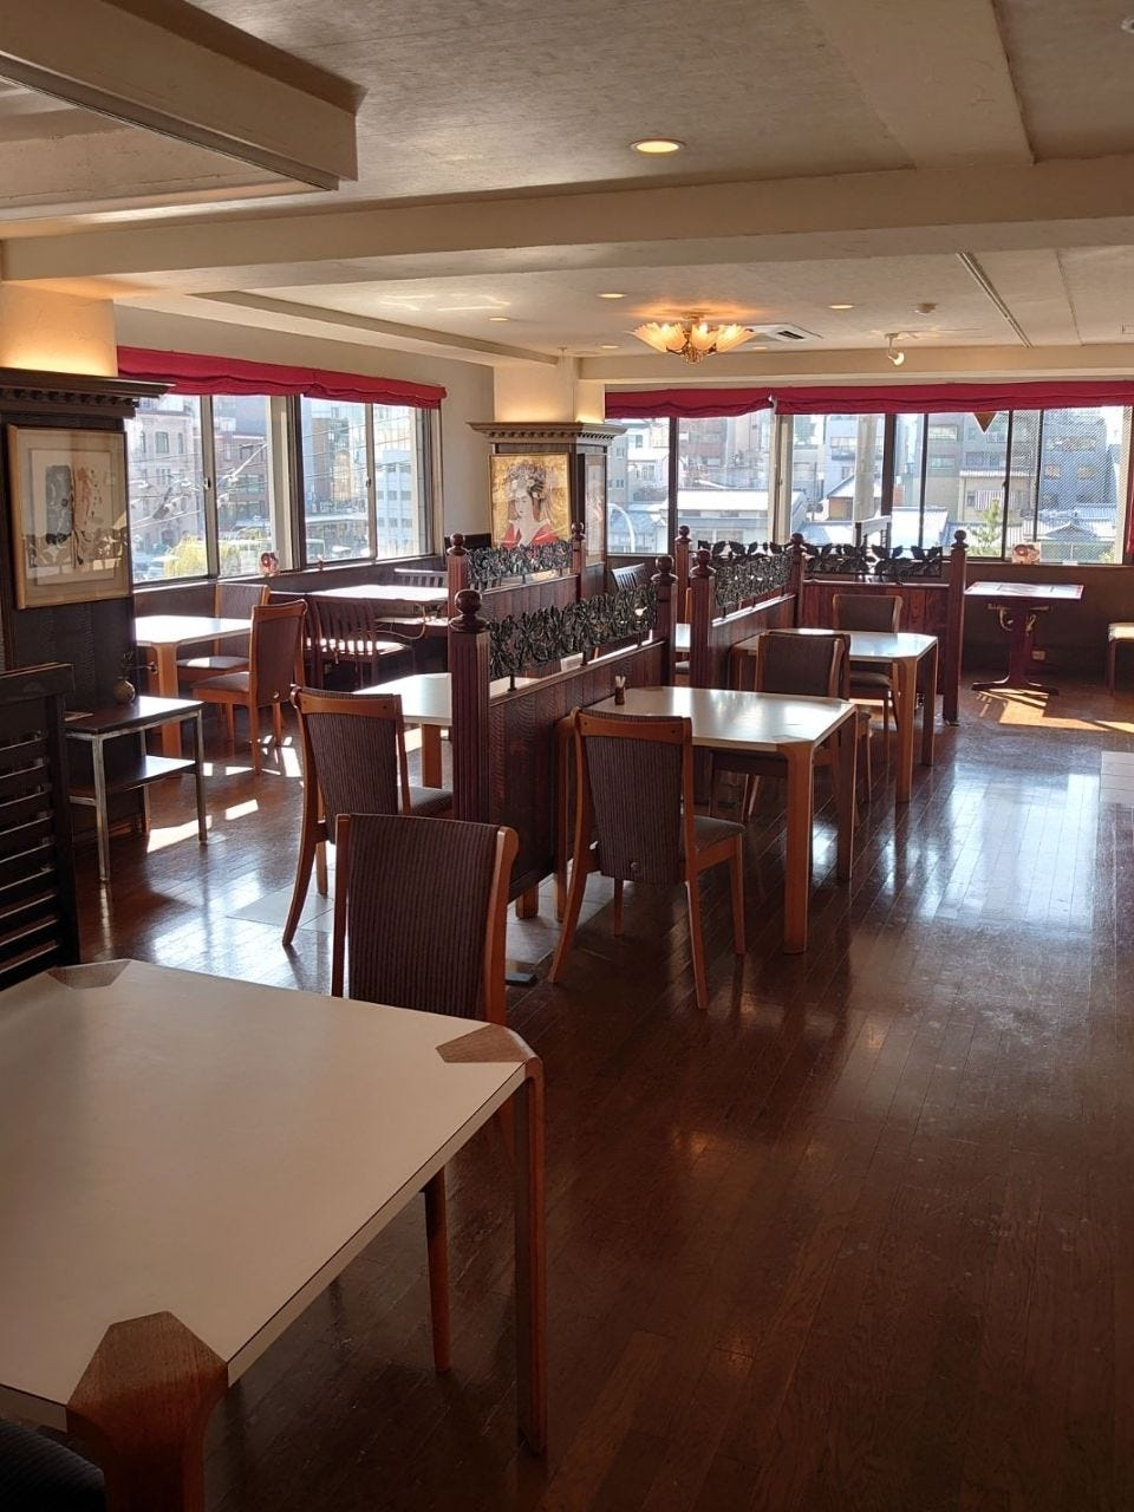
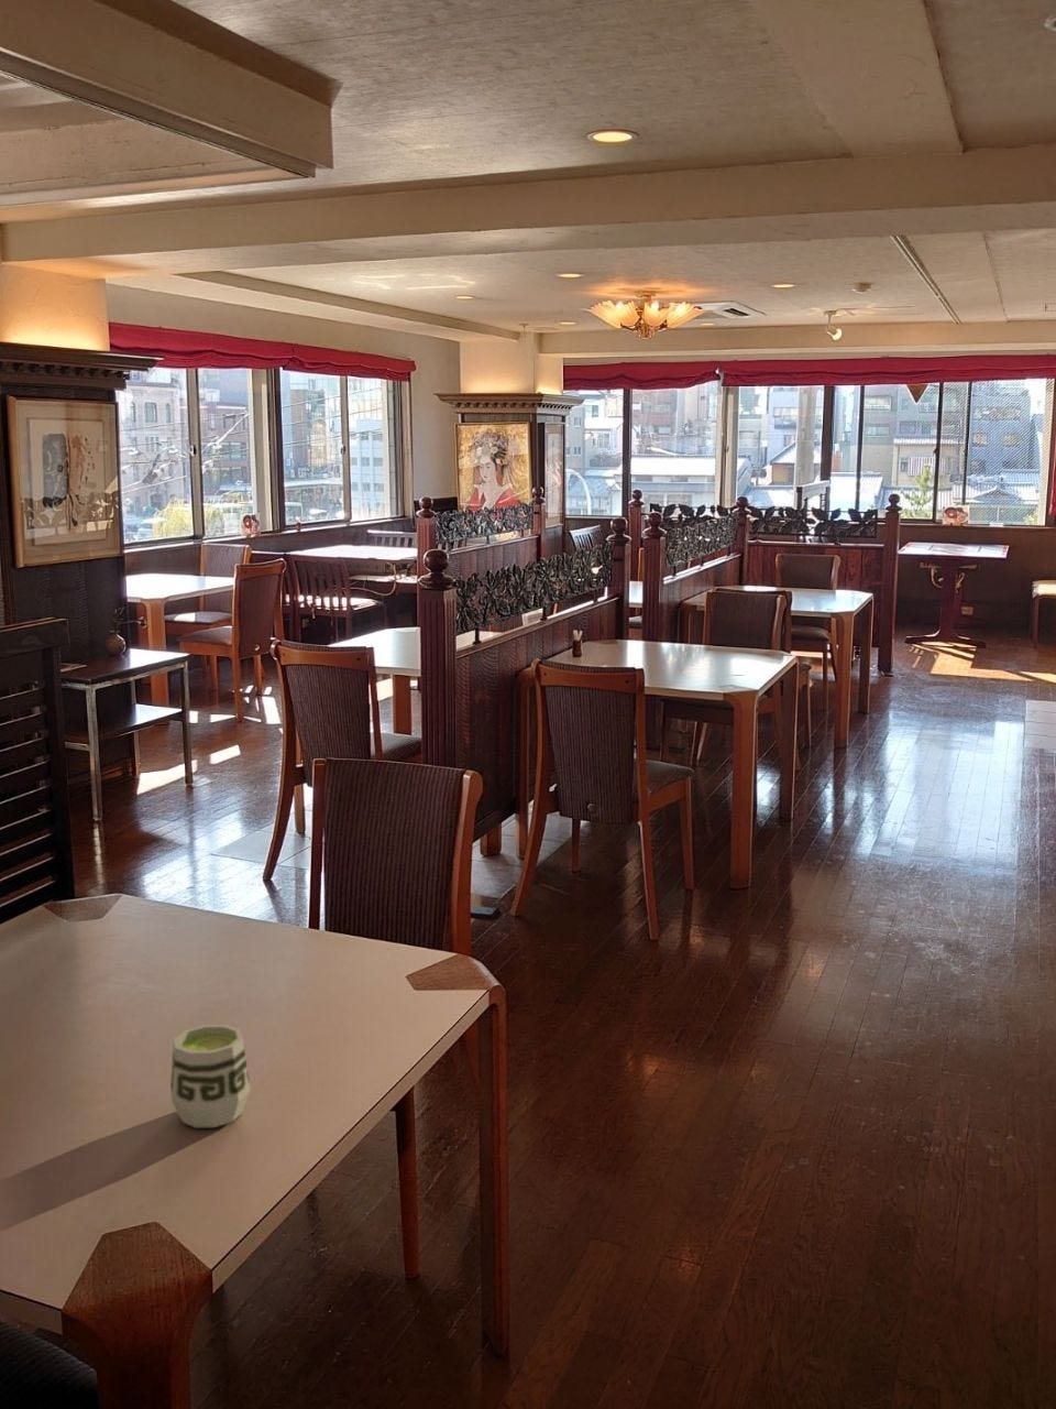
+ cup (209, 1075)
